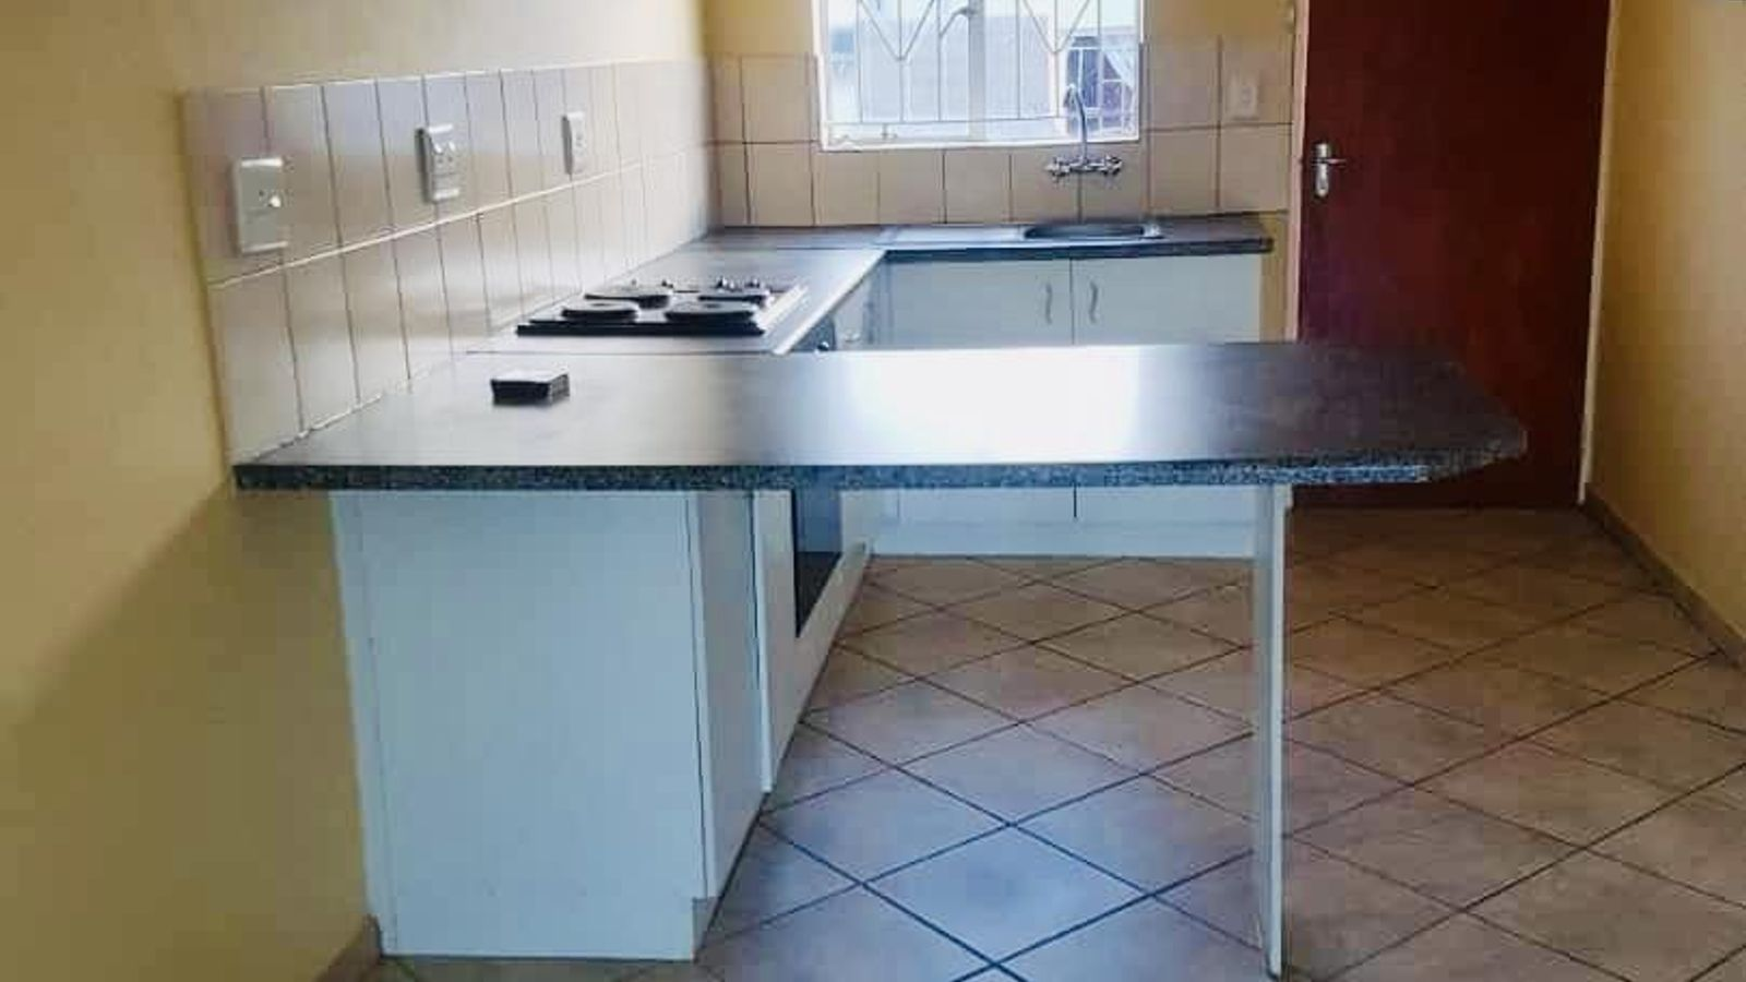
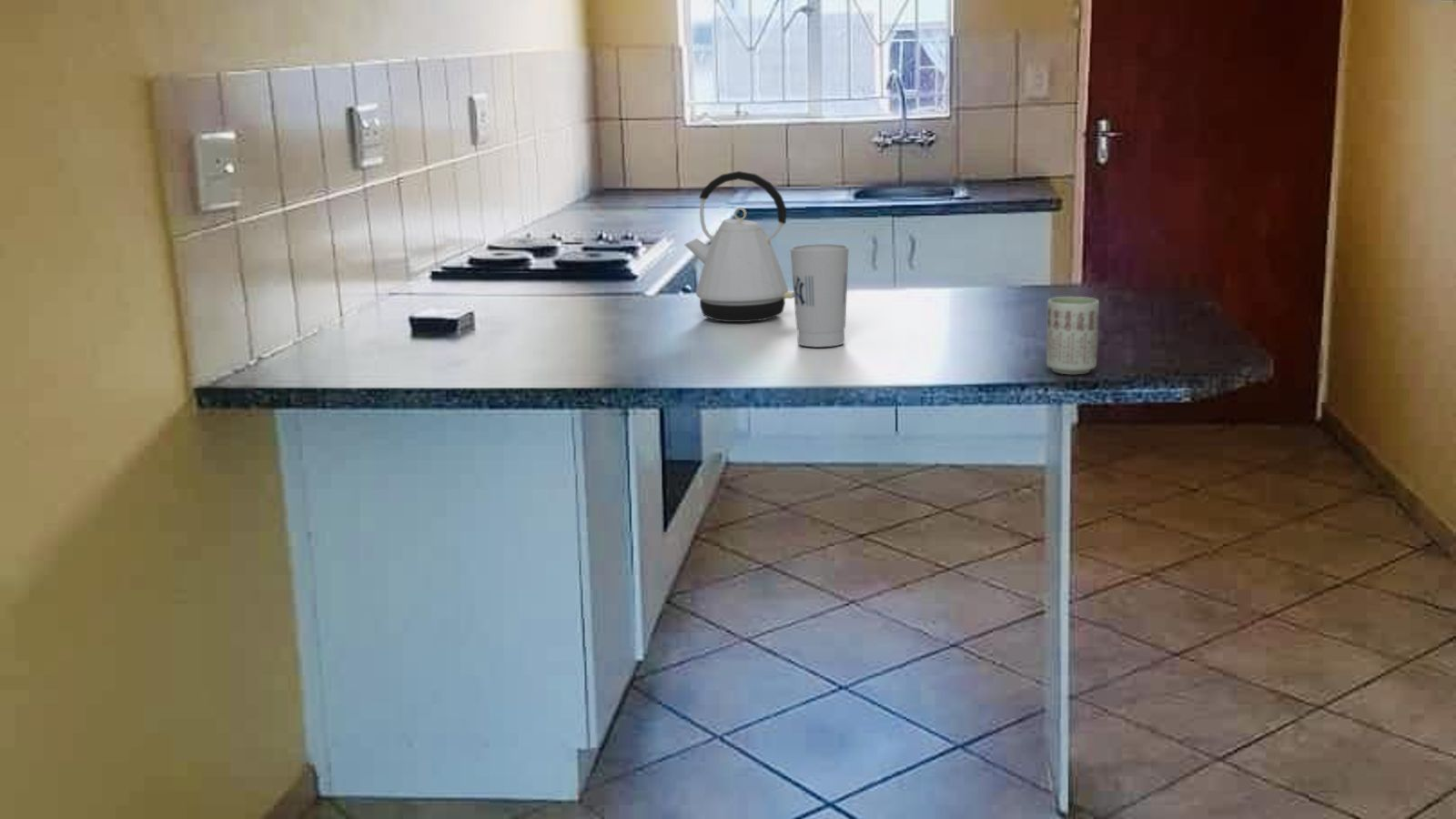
+ cup (820, 295)
+ kettle (738, 245)
+ cup (1072, 335)
